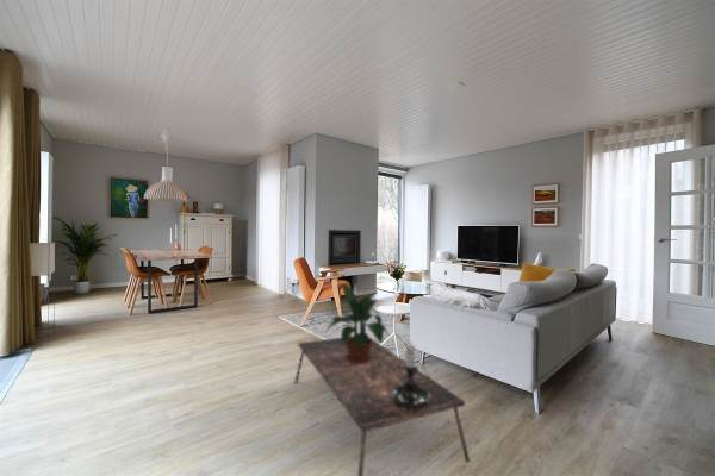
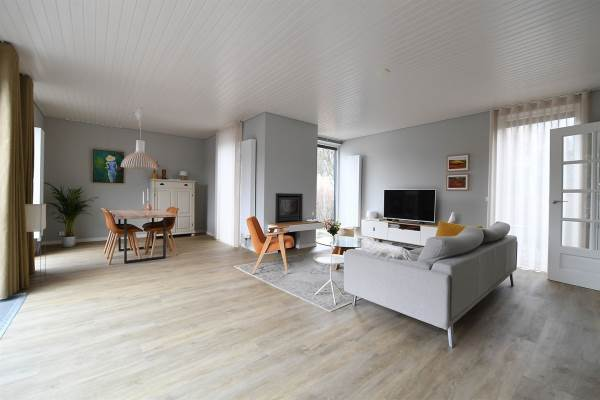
- potted plant (360, 320)
- coffee table (363, 389)
- candle holder (409, 370)
